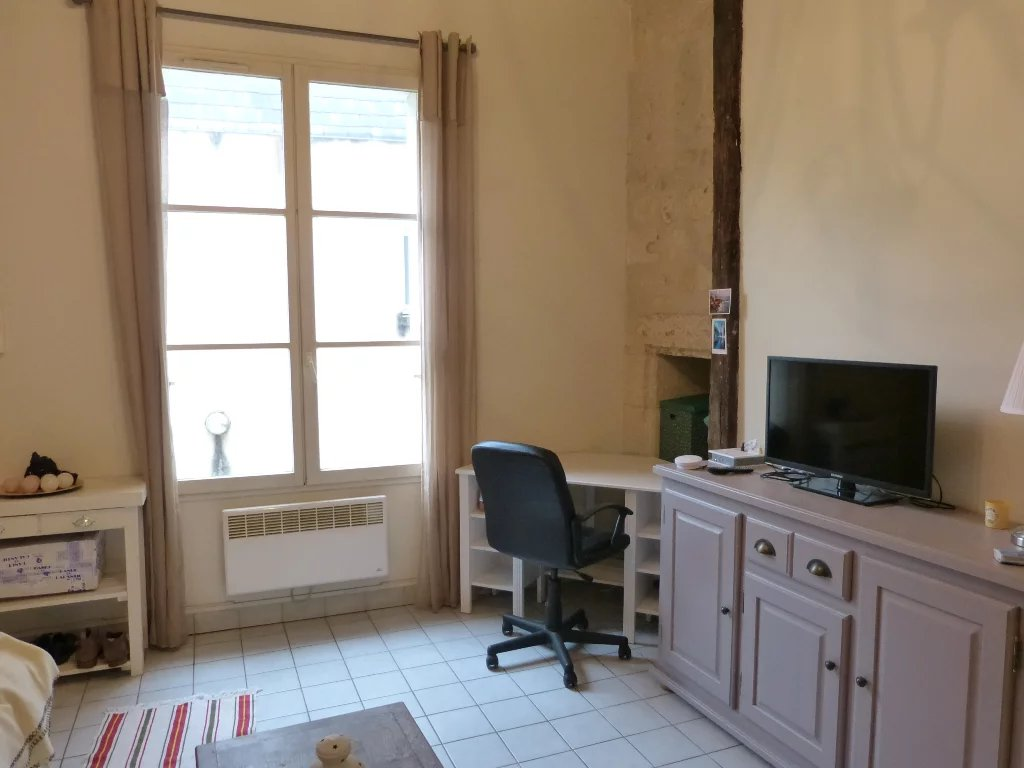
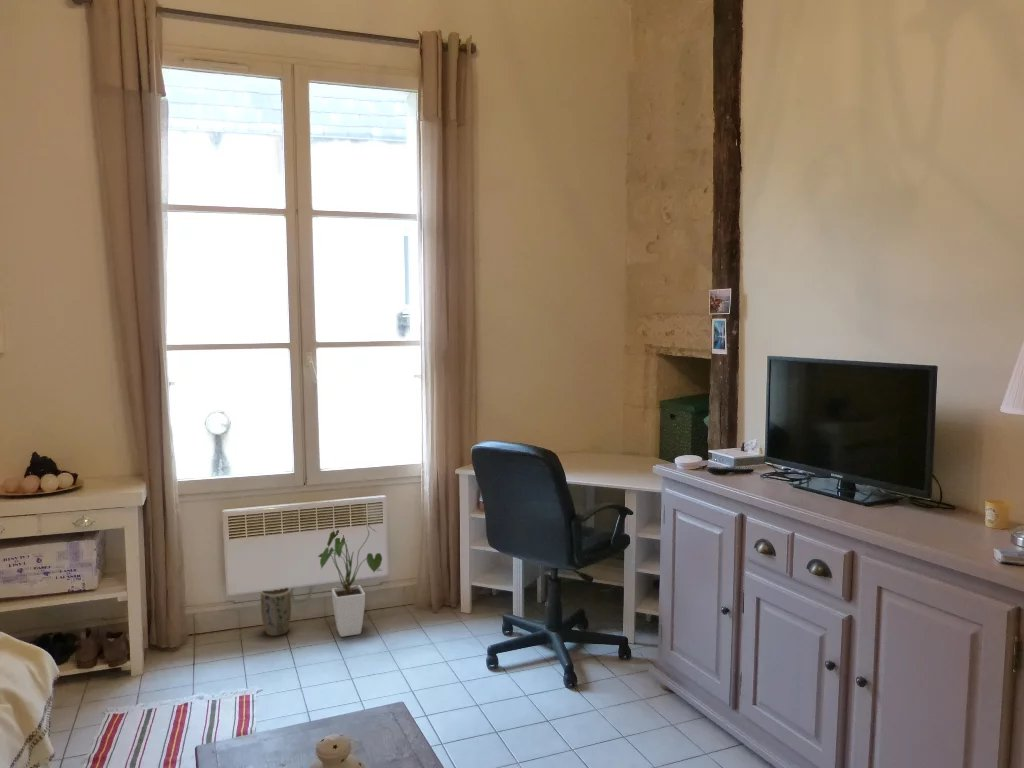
+ plant pot (276, 610)
+ house plant (354, 579)
